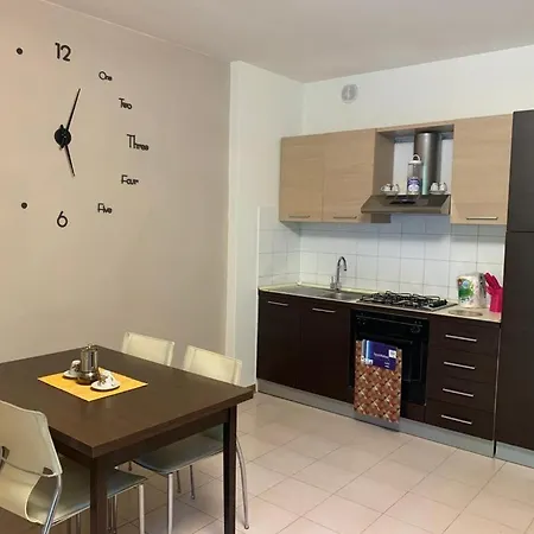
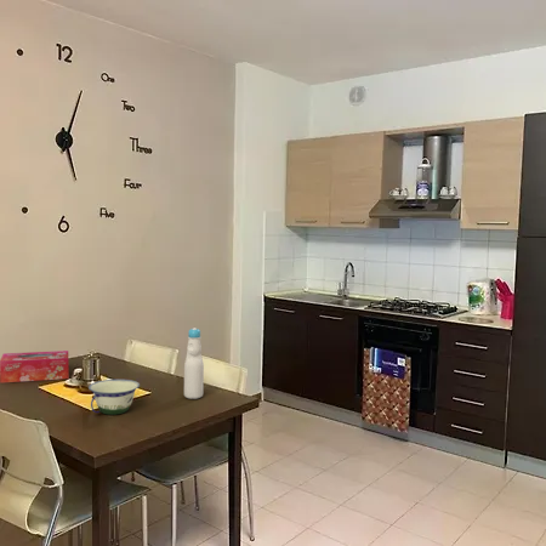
+ bottle (193, 362)
+ bowl (113, 398)
+ tissue box (35, 365)
